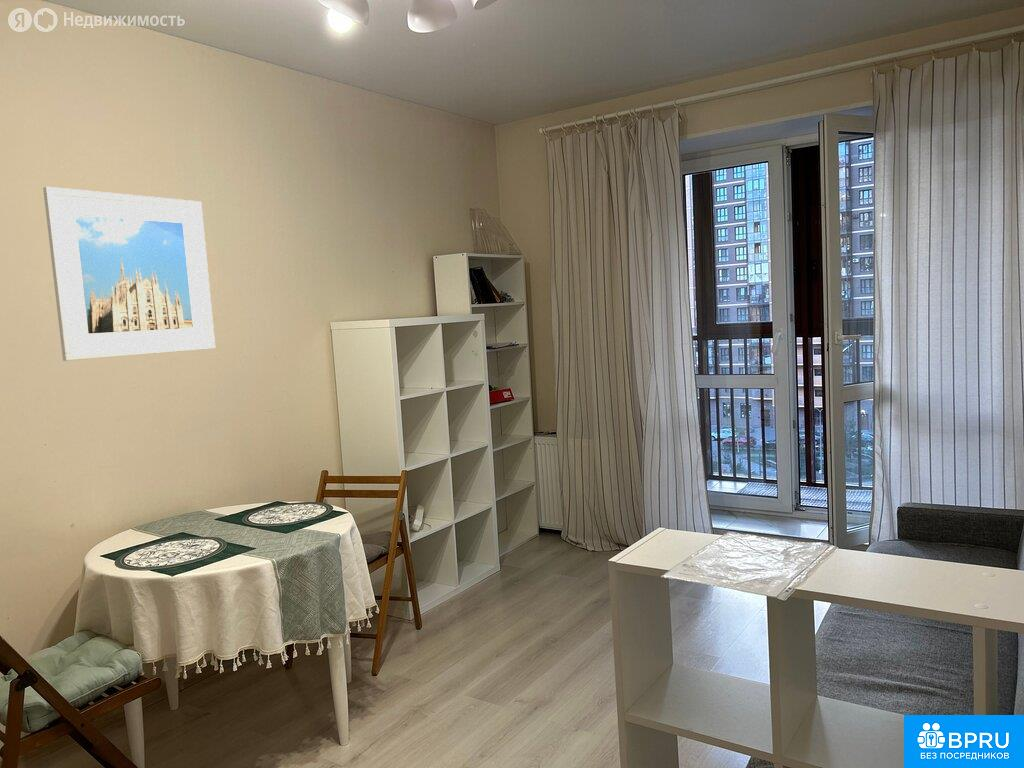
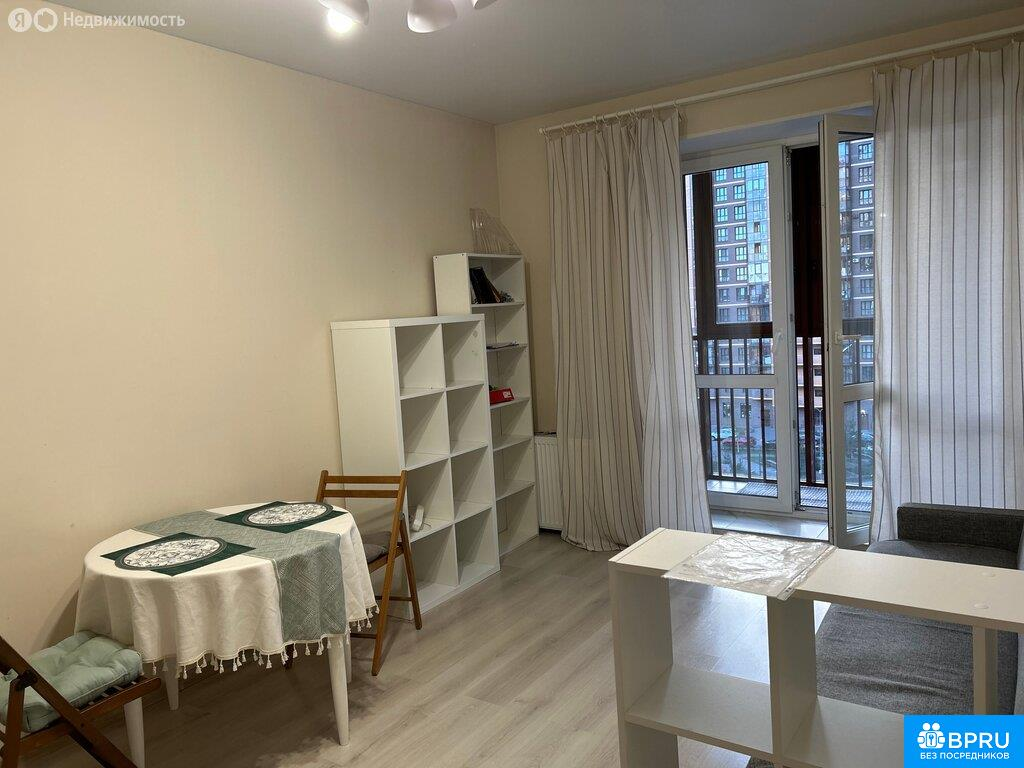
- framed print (137, 275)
